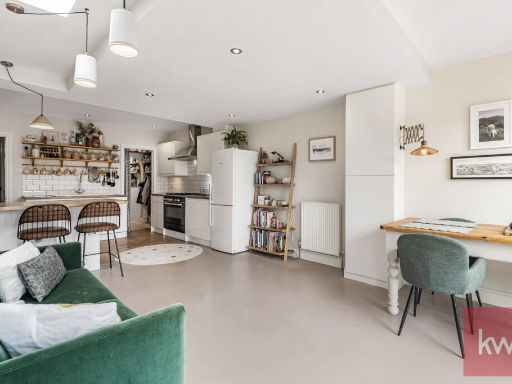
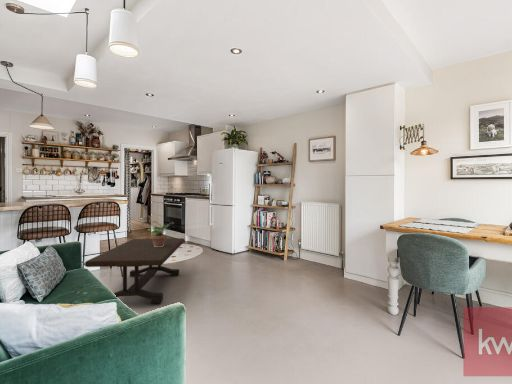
+ coffee table (144, 268)
+ potted plant (161, 233)
